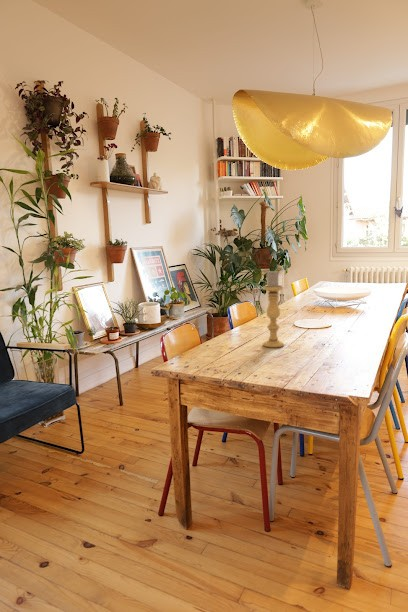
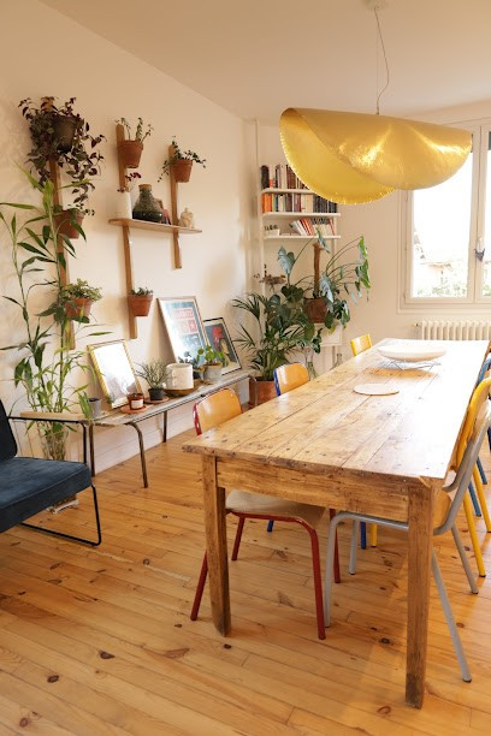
- candle holder (273, 307)
